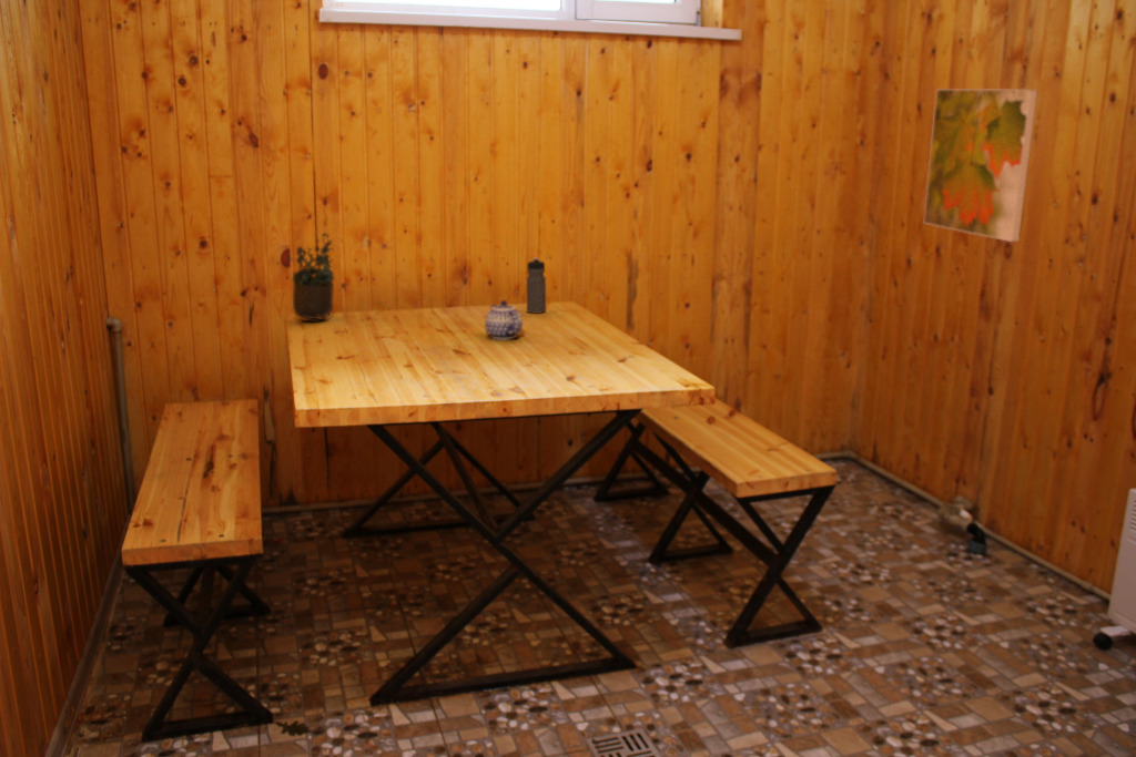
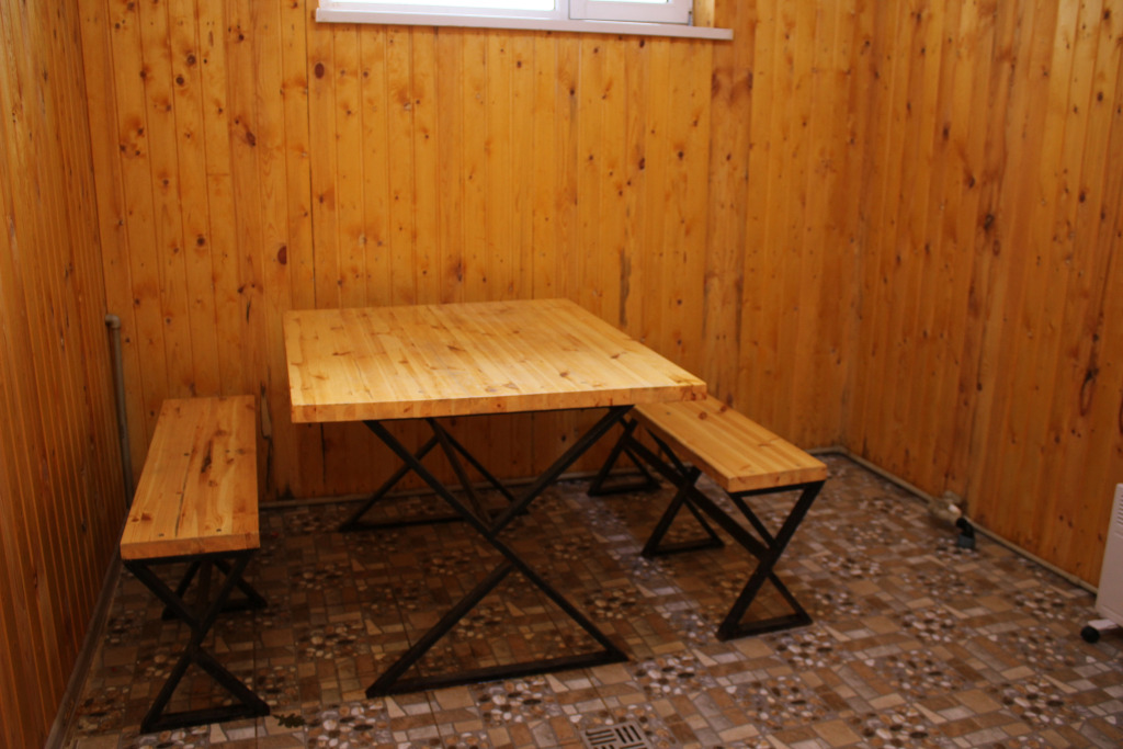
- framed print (975, 162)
- water bottle (536, 285)
- potted plant (316, 270)
- teapot (504, 318)
